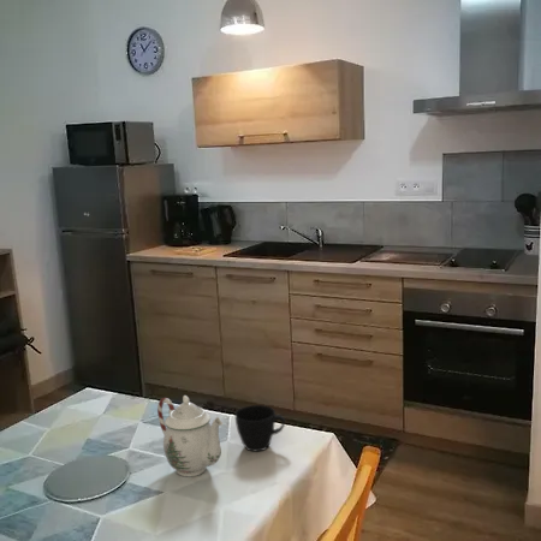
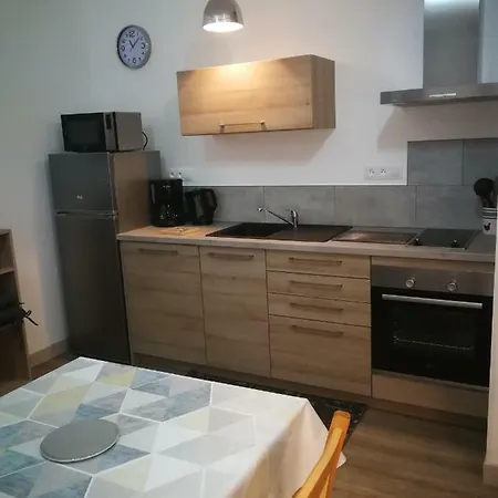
- teapot (190, 433)
- cup (257, 429)
